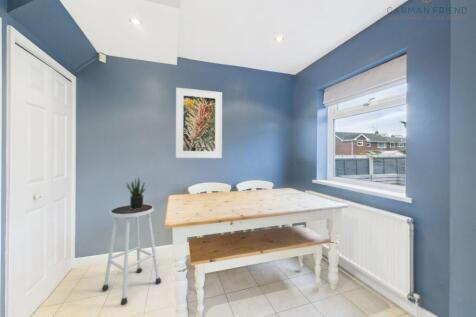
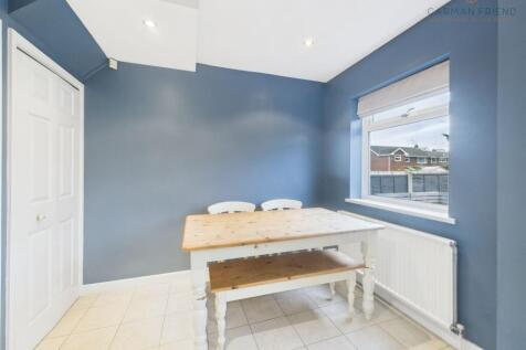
- stool (133, 248)
- potted plant (135, 193)
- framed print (199, 124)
